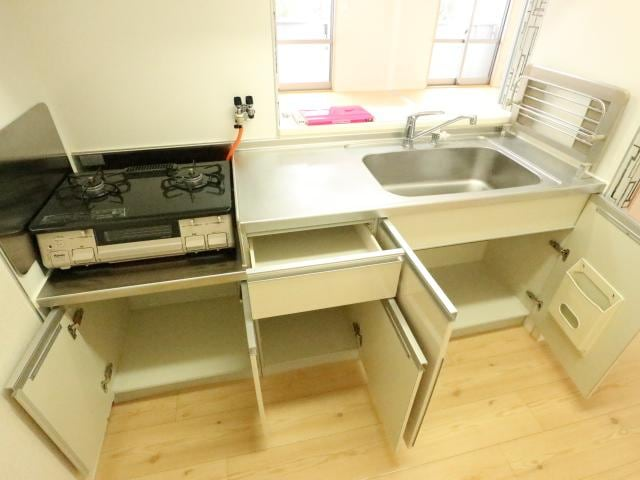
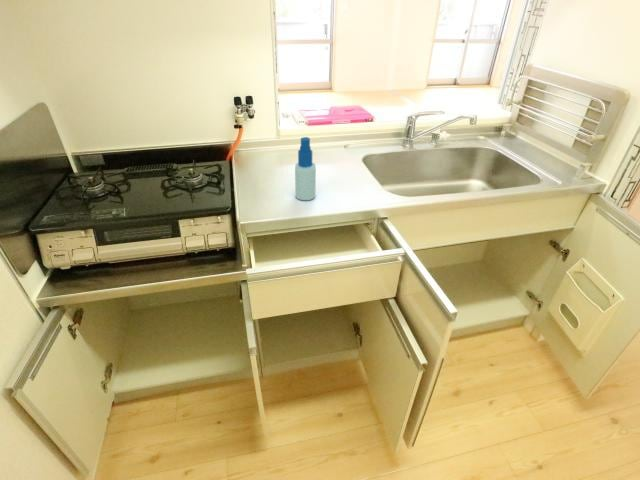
+ spray bottle (305, 168)
